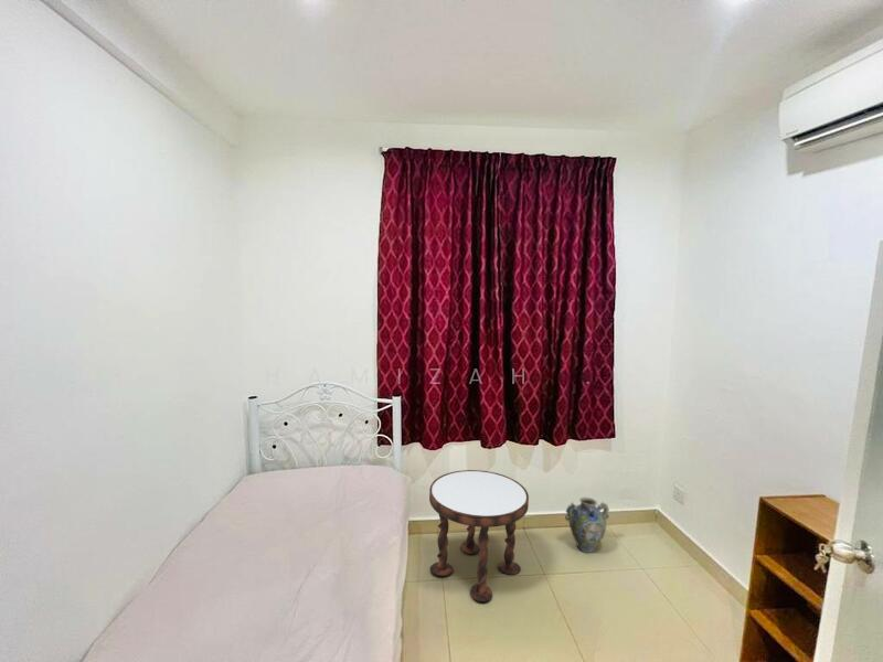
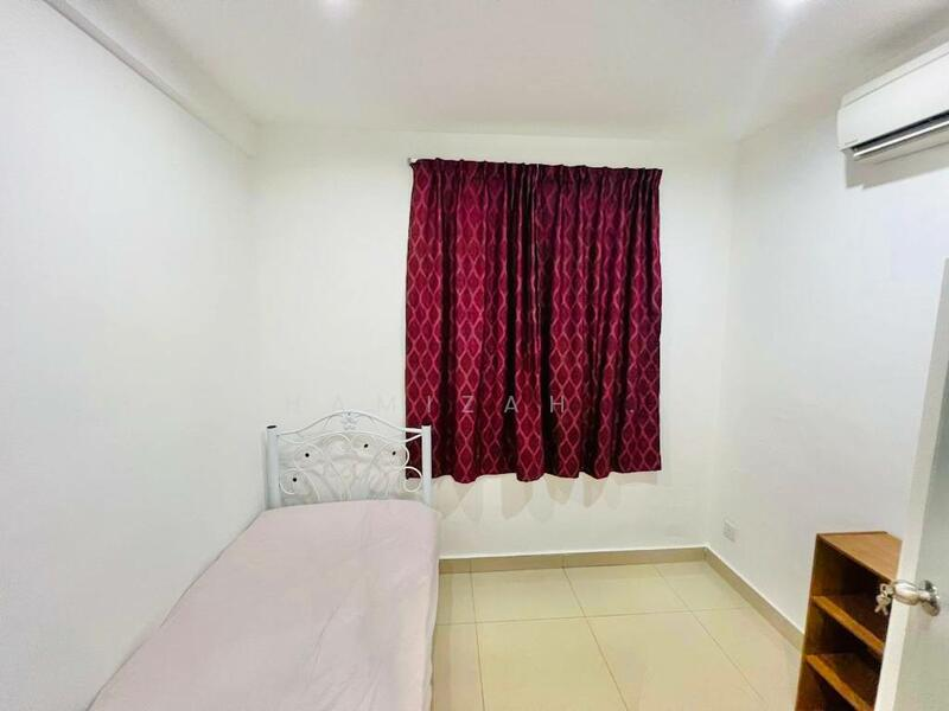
- ceramic jug (587, 524)
- side table (474, 530)
